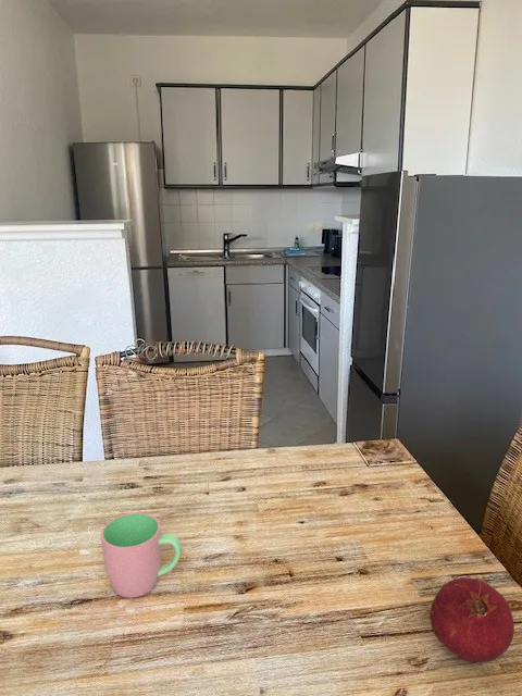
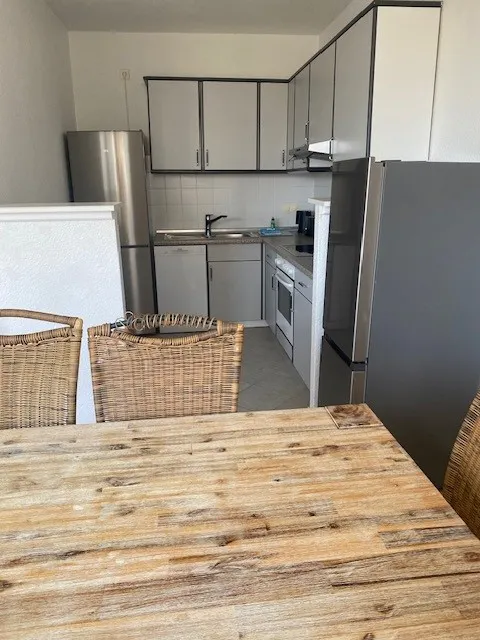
- cup (142, 556)
- fruit (470, 617)
